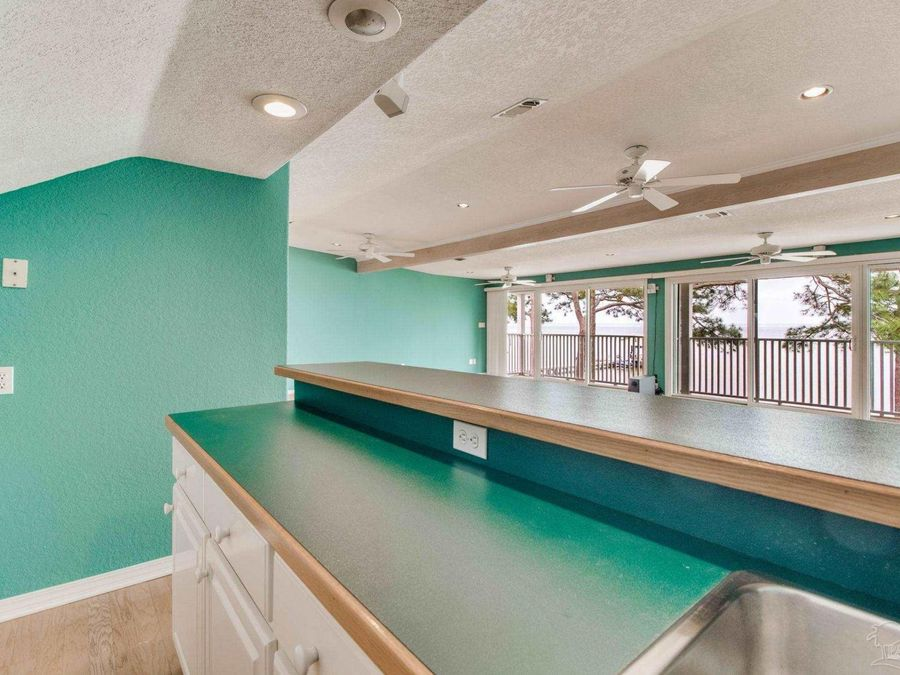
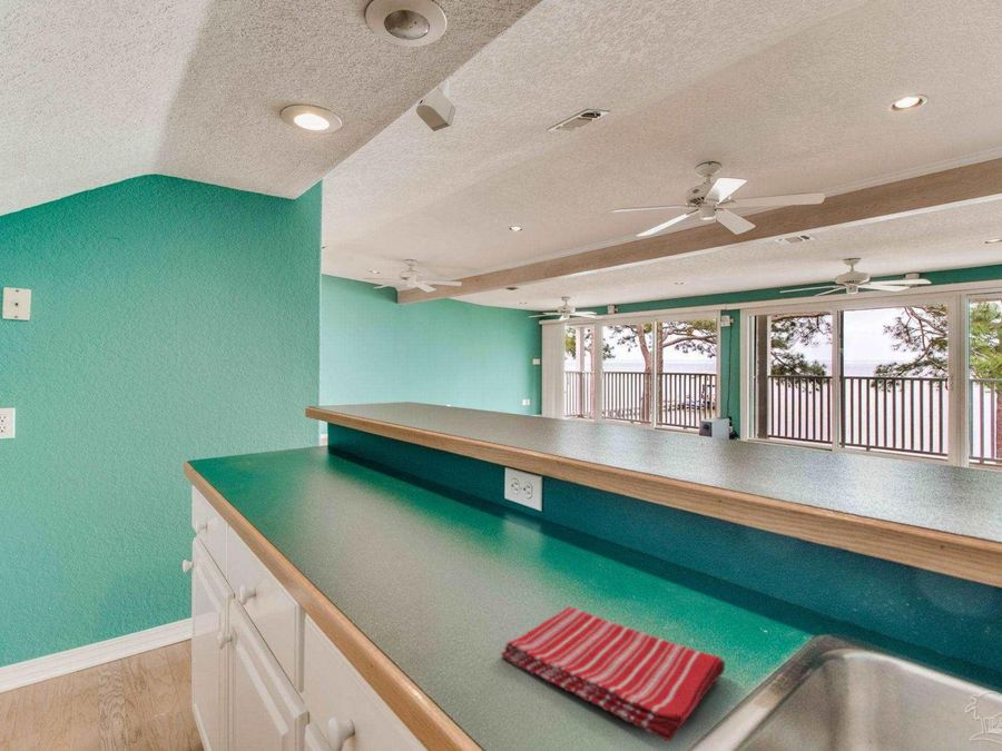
+ dish towel (611, 655)
